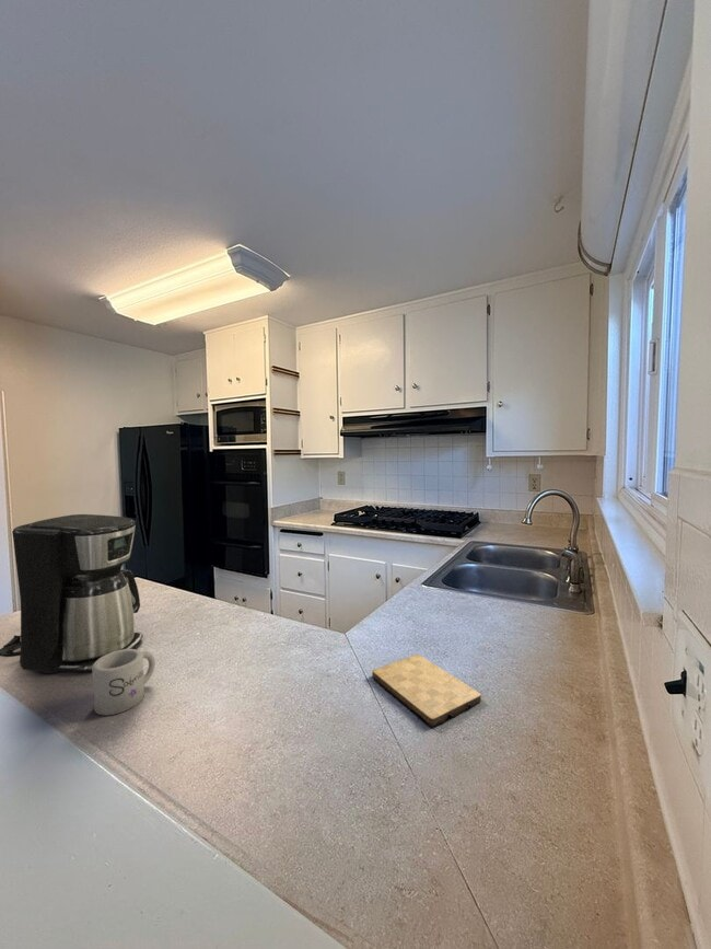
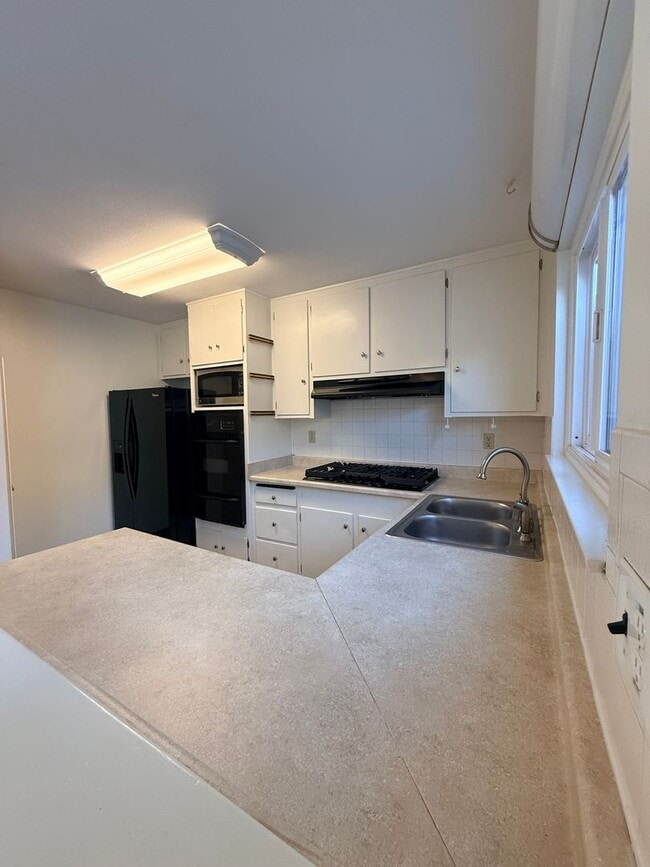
- mug (127, 674)
- cutting board (423, 684)
- coffee maker (79, 581)
